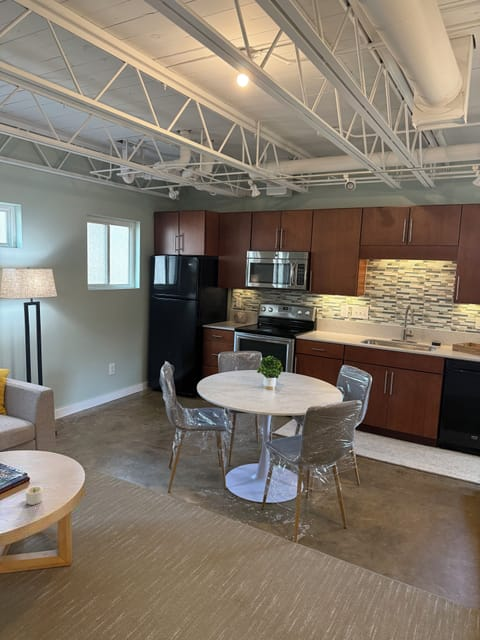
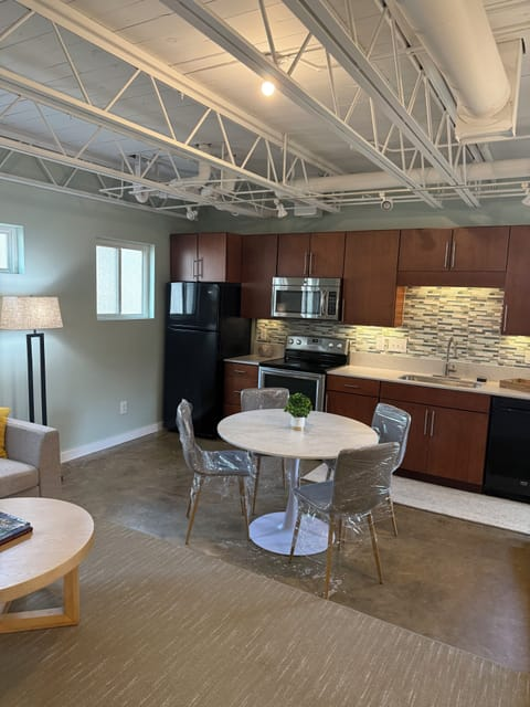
- candle (34, 496)
